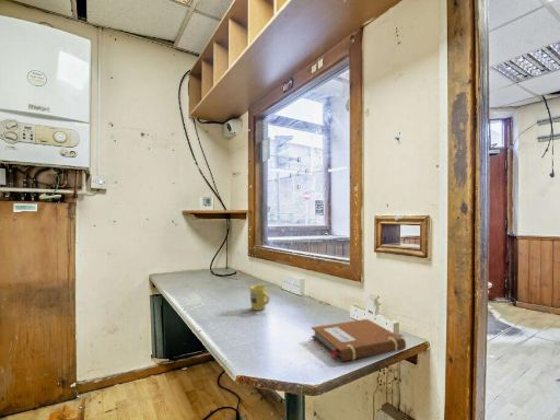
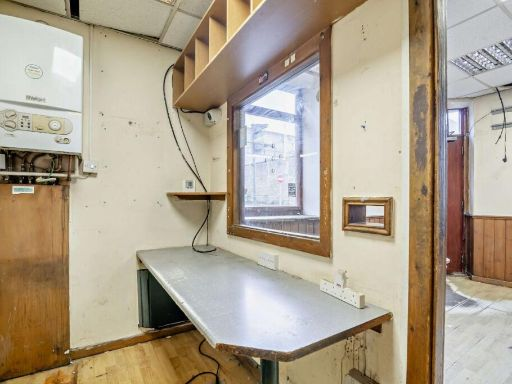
- mug (260, 299)
- notebook (354, 338)
